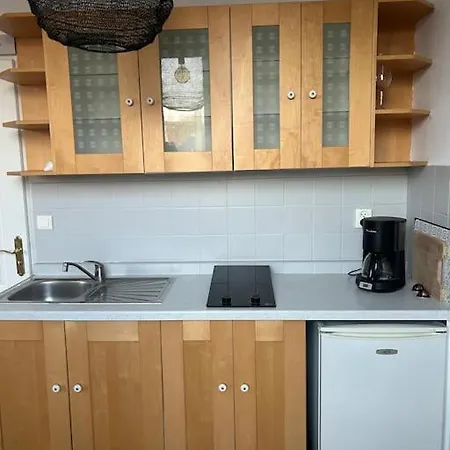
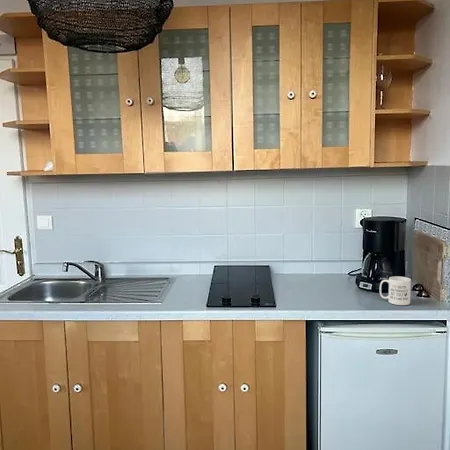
+ mug (394, 290)
